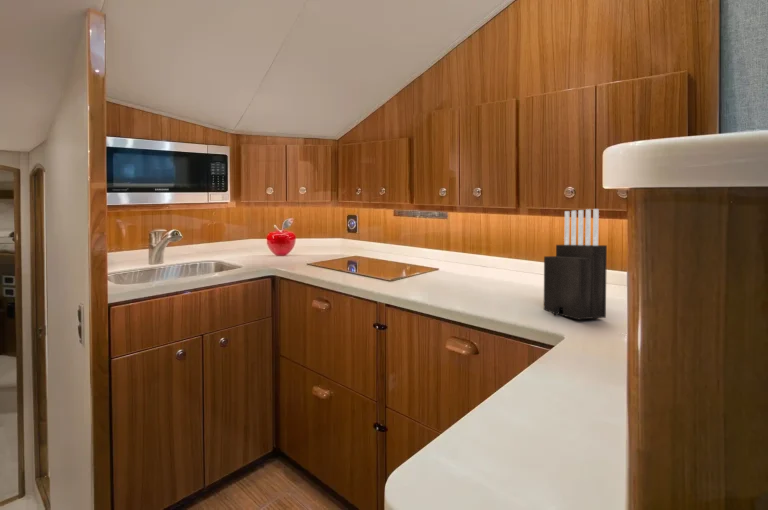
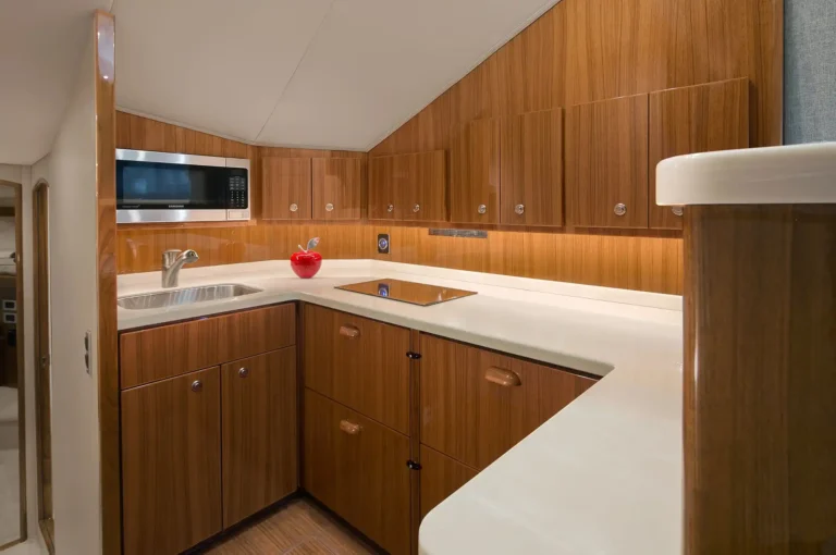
- knife block (571, 262)
